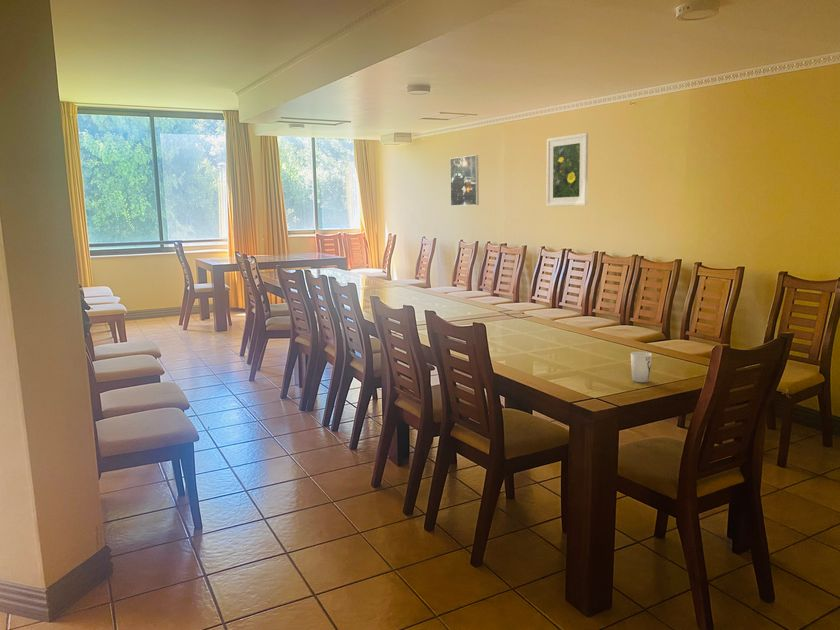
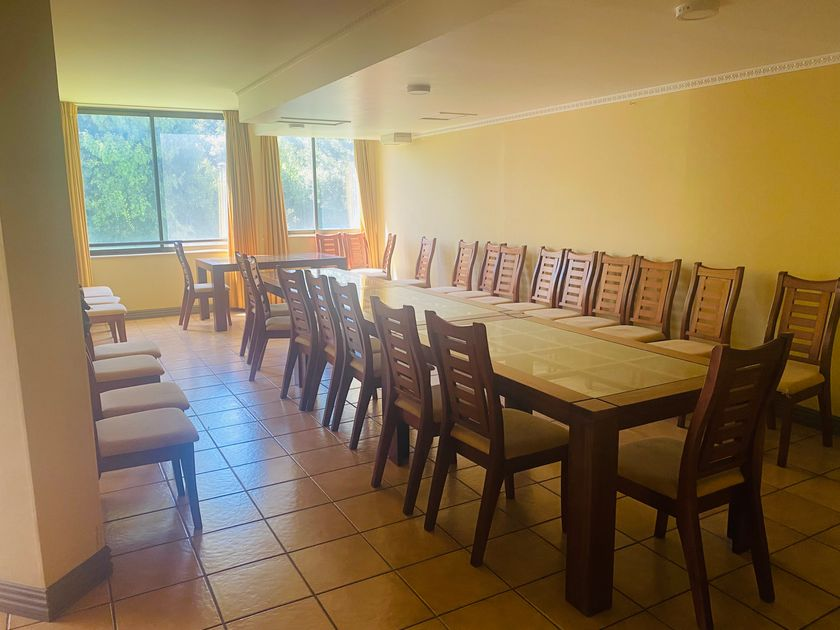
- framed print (566, 171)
- cup (640, 367)
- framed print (464, 181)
